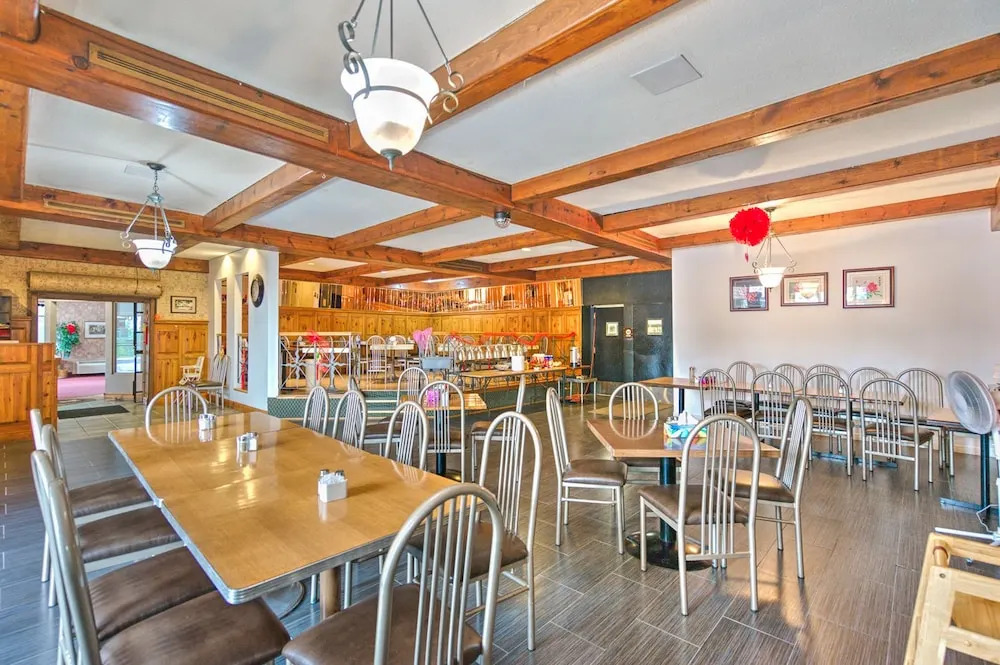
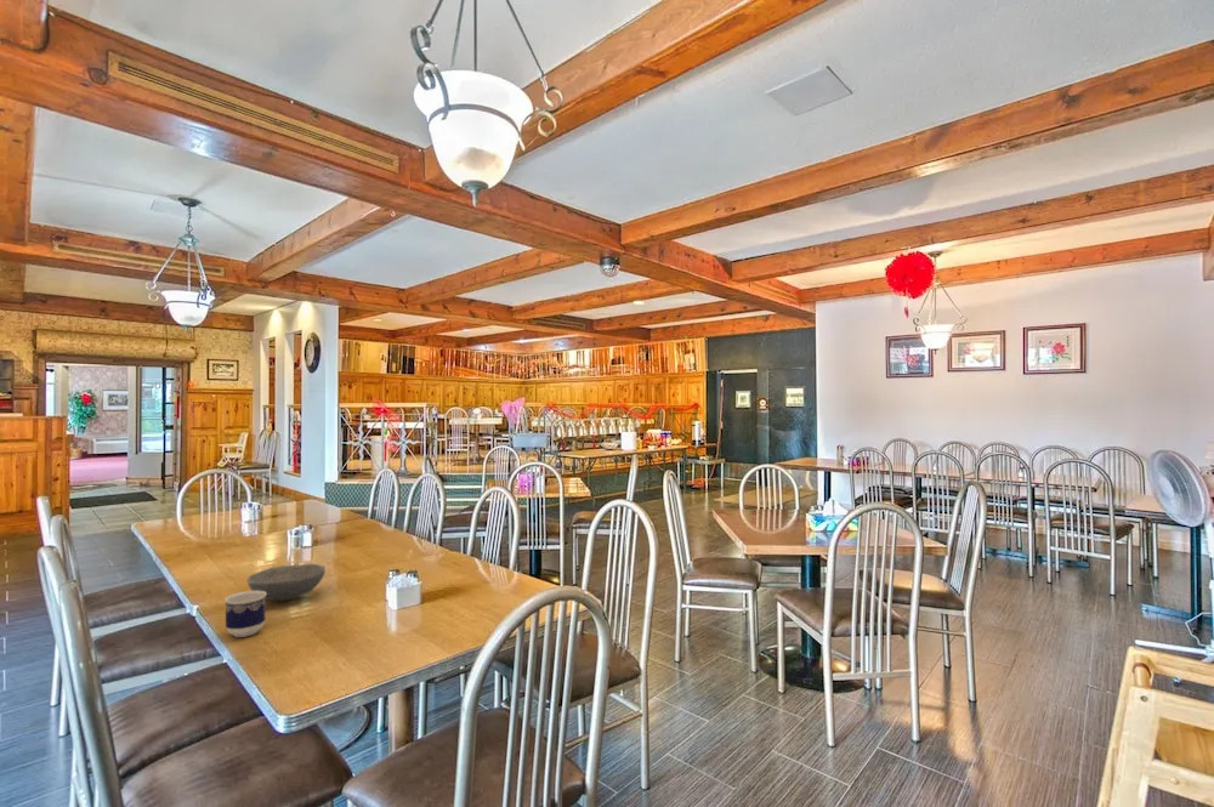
+ bowl (287, 585)
+ cup (244, 613)
